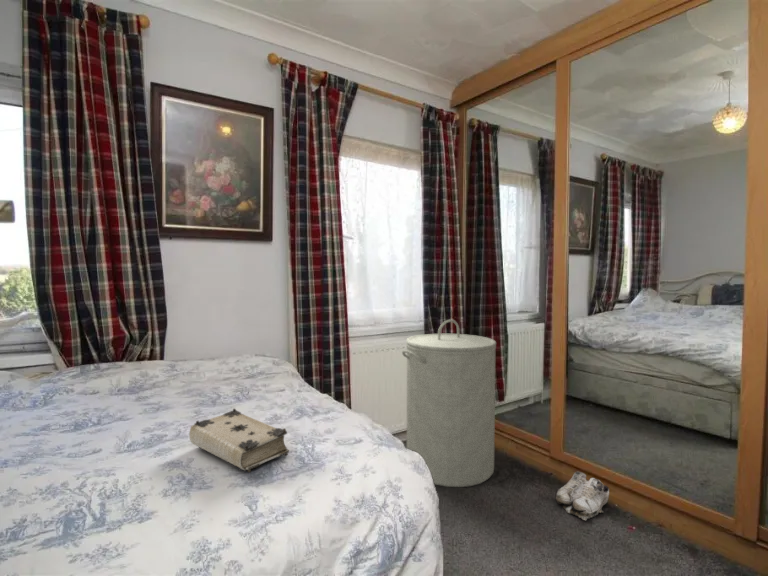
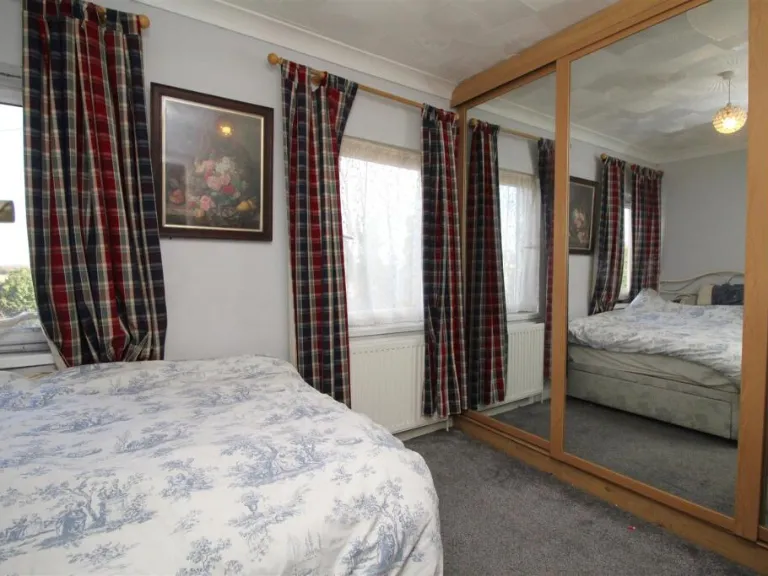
- laundry hamper (450, 393)
- book (238, 437)
- shoe (582, 490)
